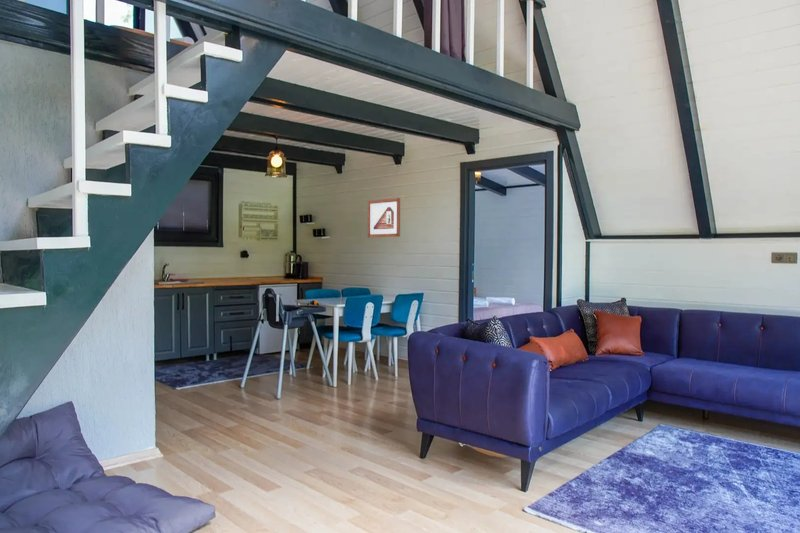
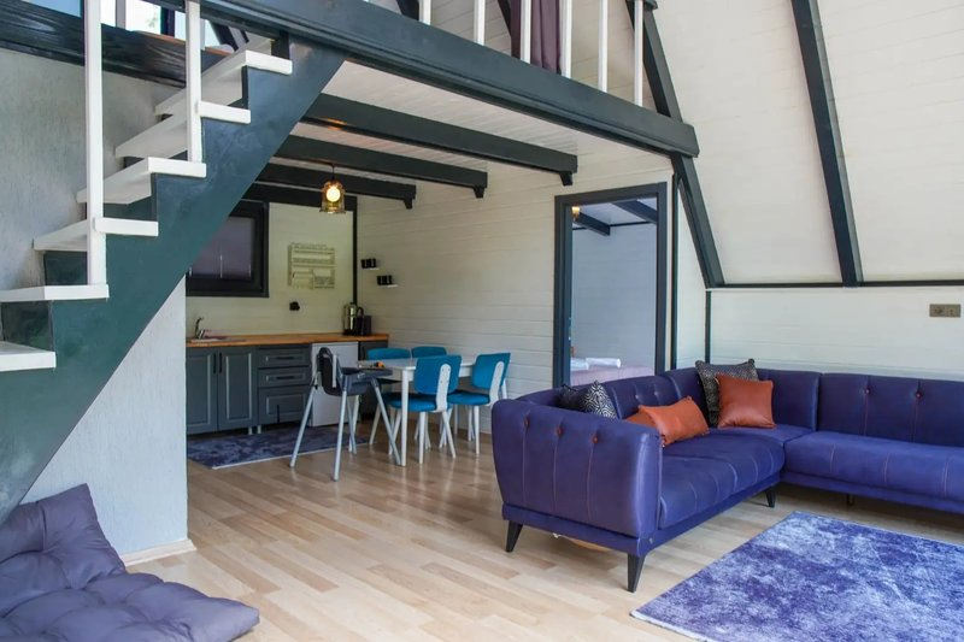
- picture frame (383, 218)
